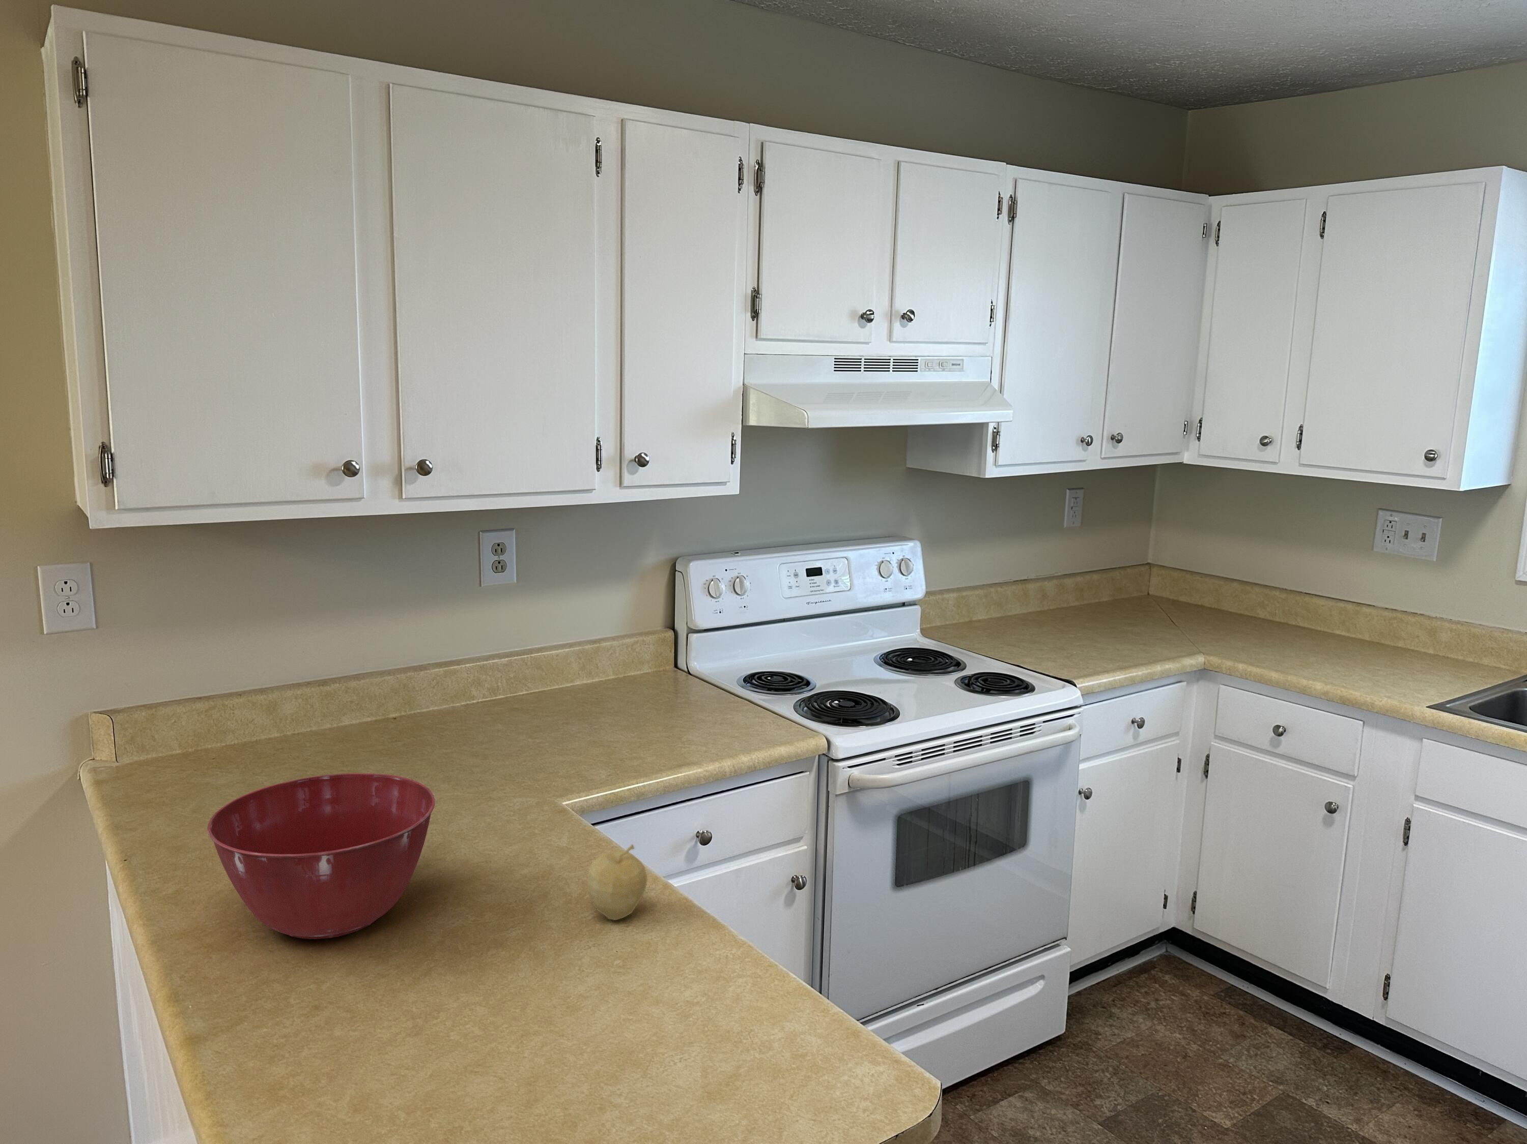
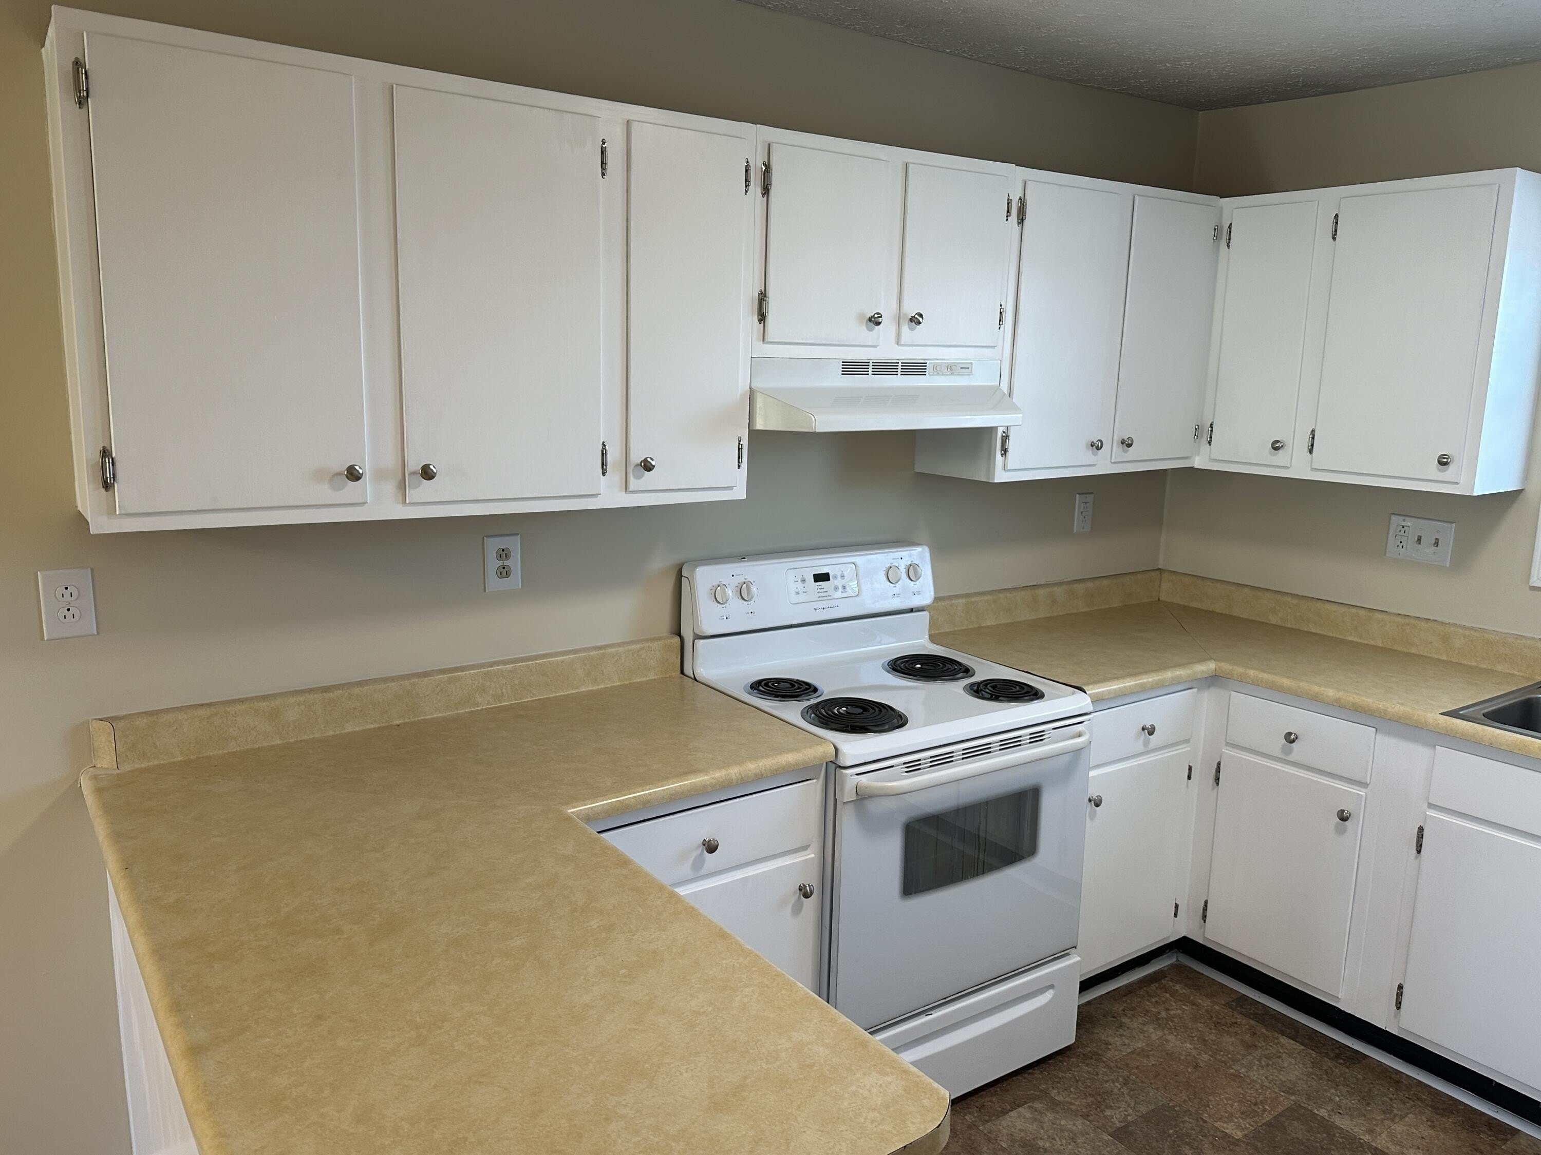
- fruit (616, 878)
- mixing bowl (327, 863)
